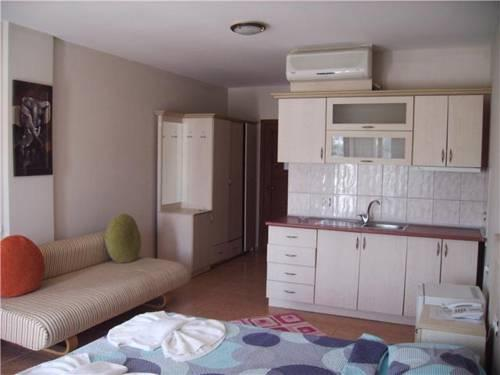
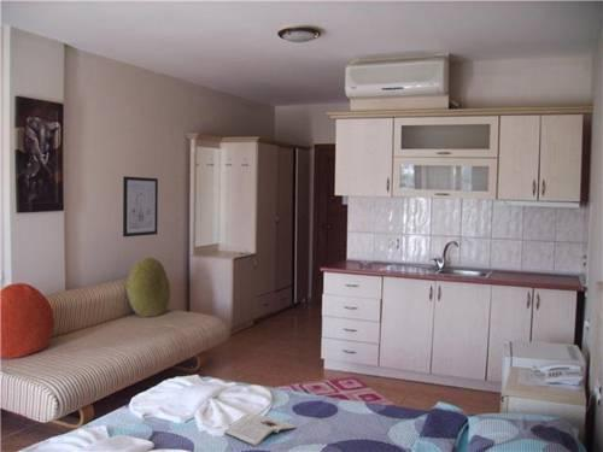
+ wall art (140, 206)
+ magazine (260, 425)
